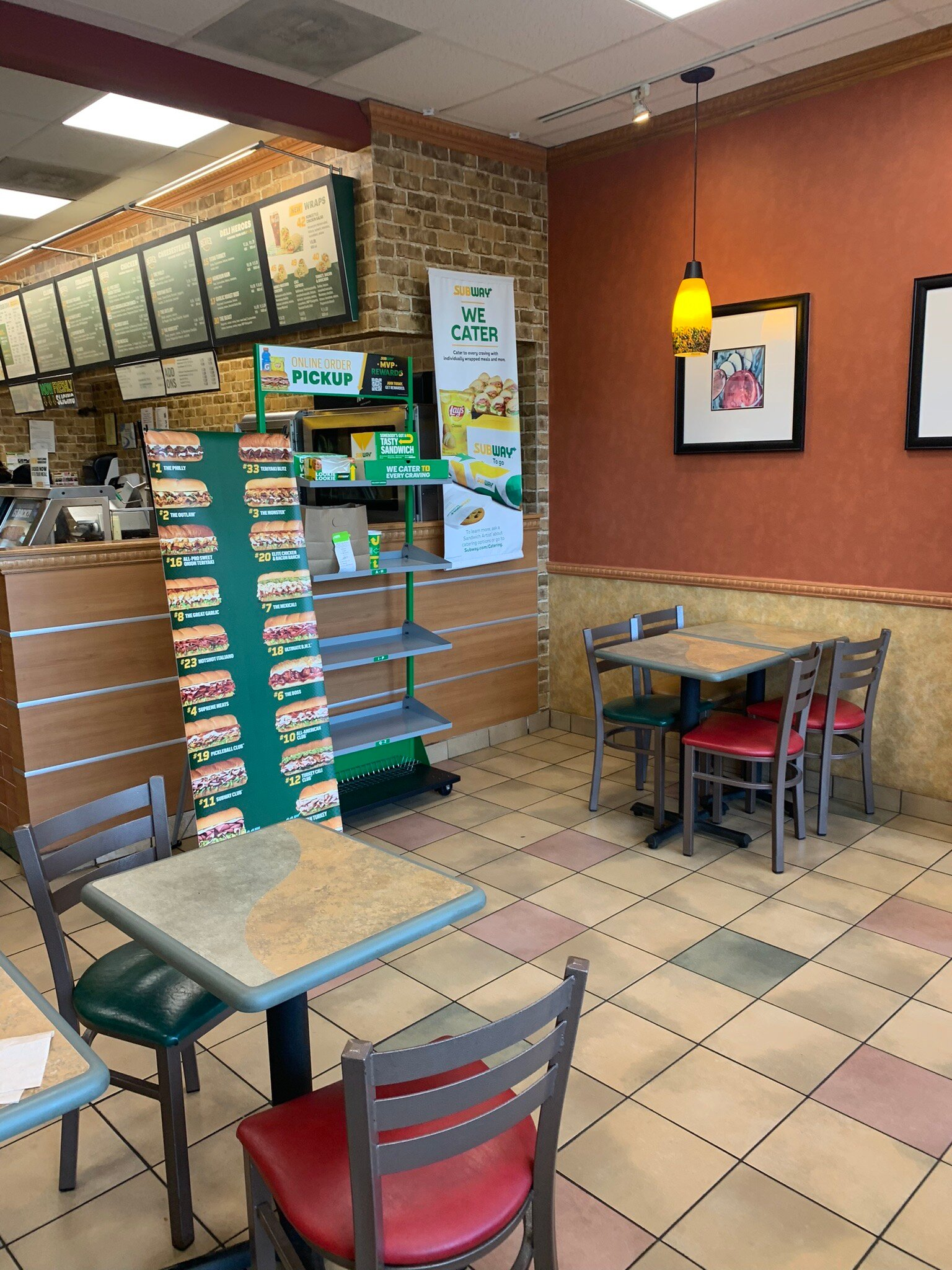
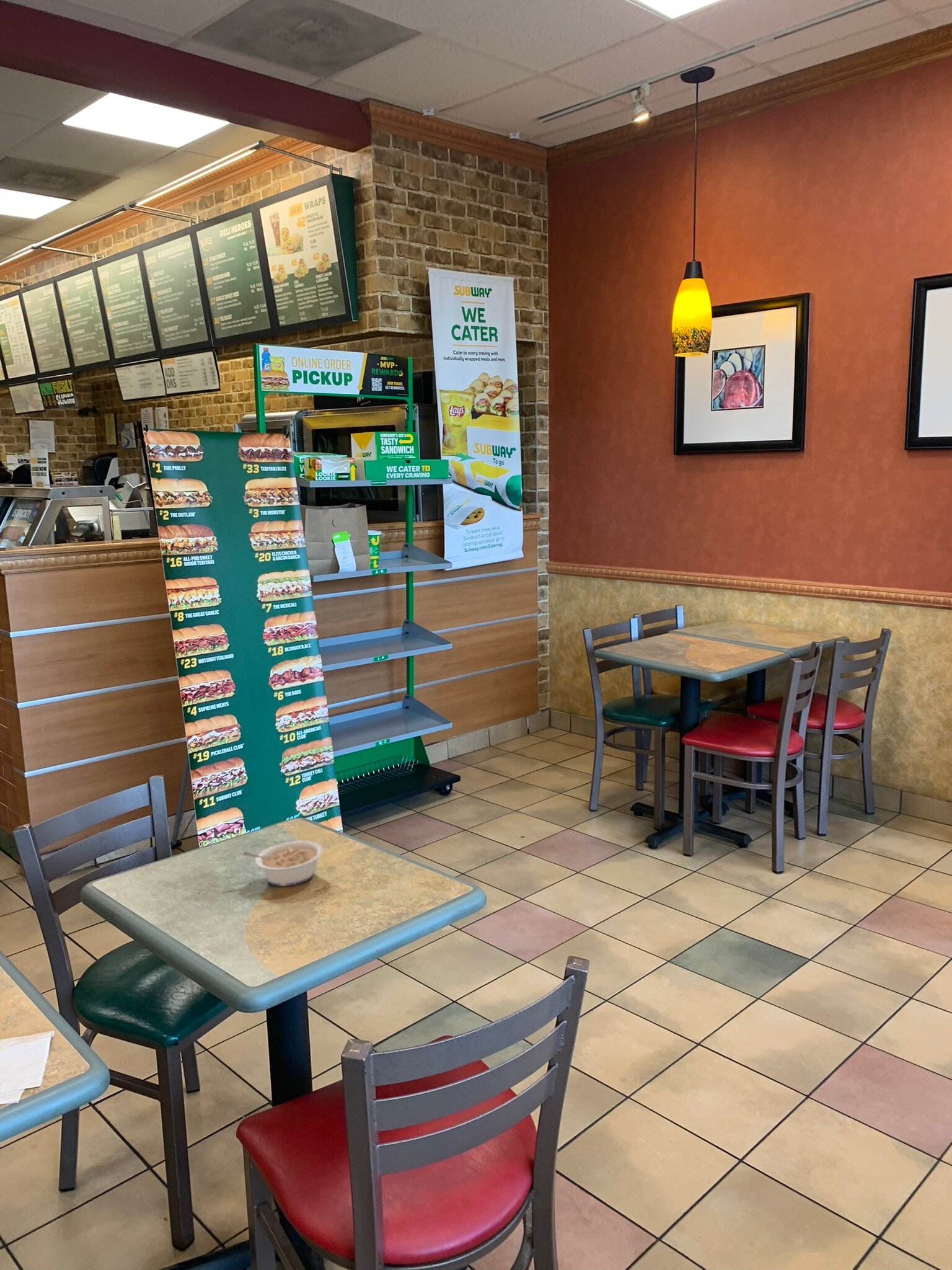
+ legume (288, 864)
